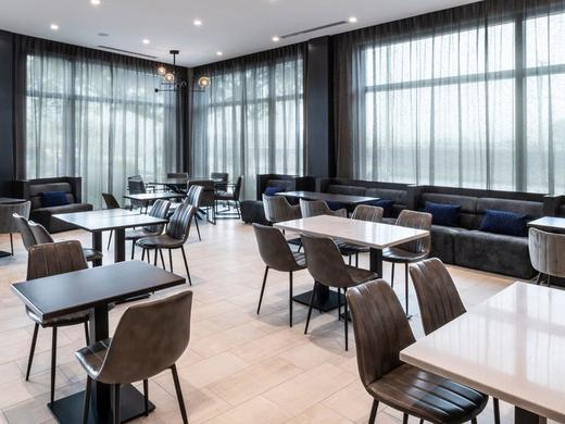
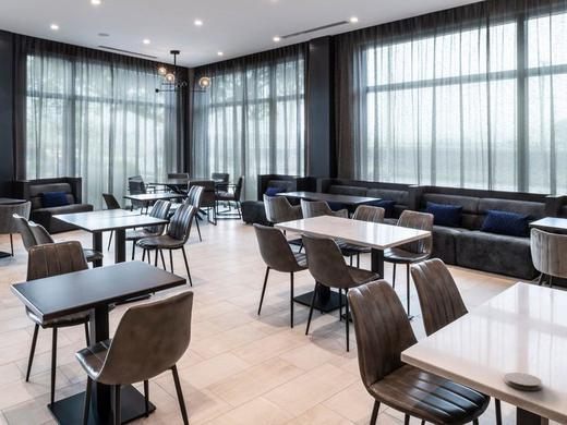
+ coaster (522, 380)
